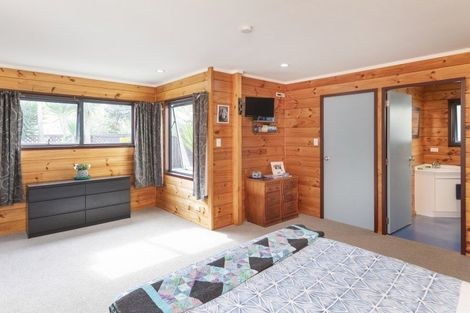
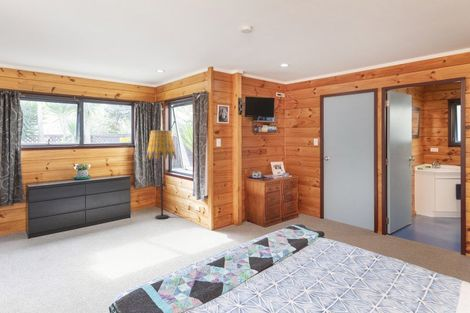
+ floor lamp (161, 174)
